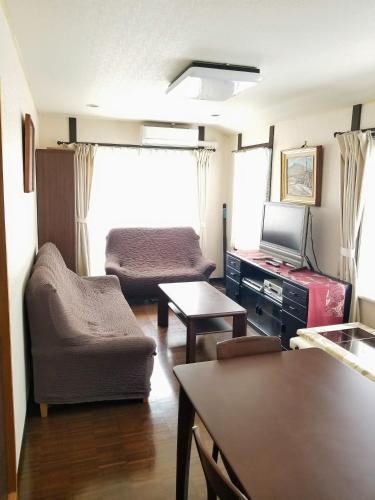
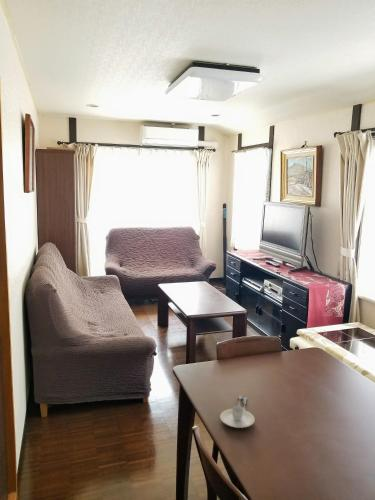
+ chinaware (238, 405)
